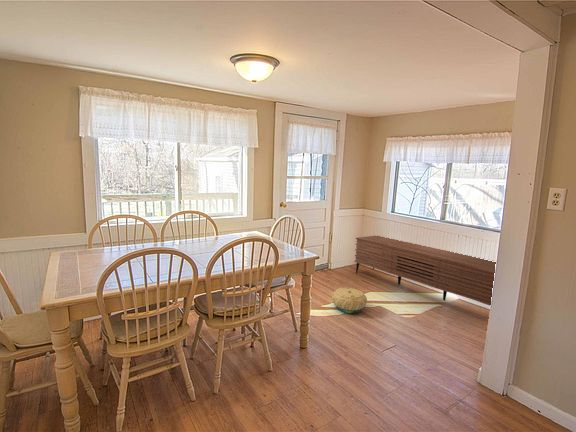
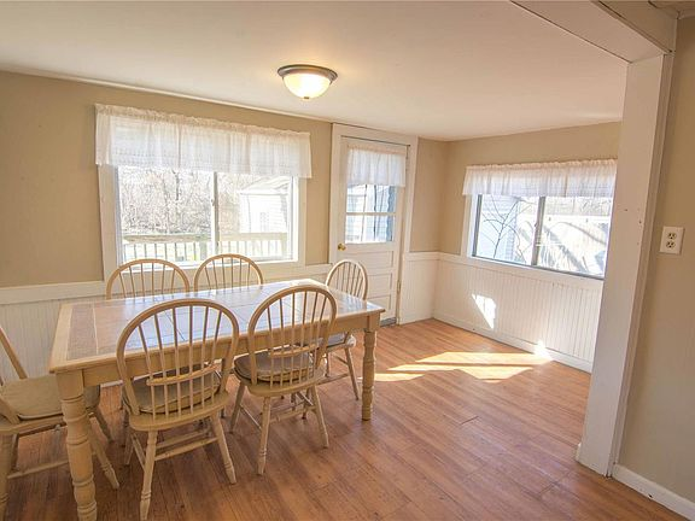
- basket (349, 299)
- sideboard (423, 271)
